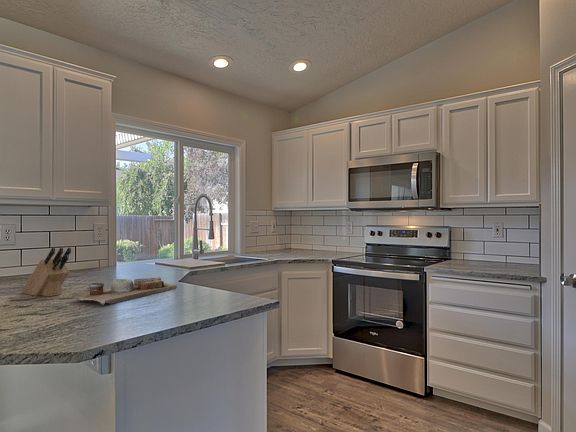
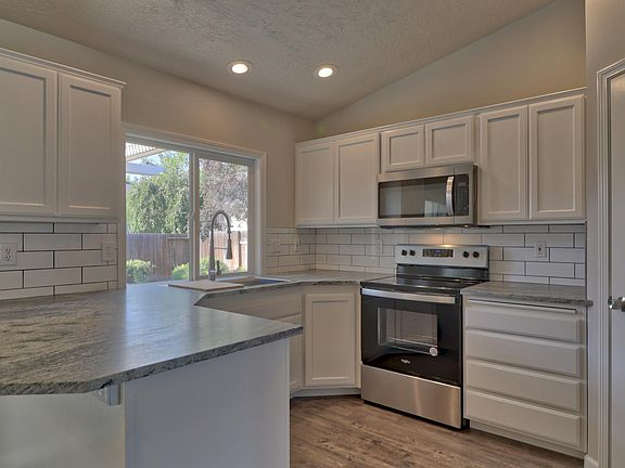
- cutting board (129, 286)
- knife block (47, 270)
